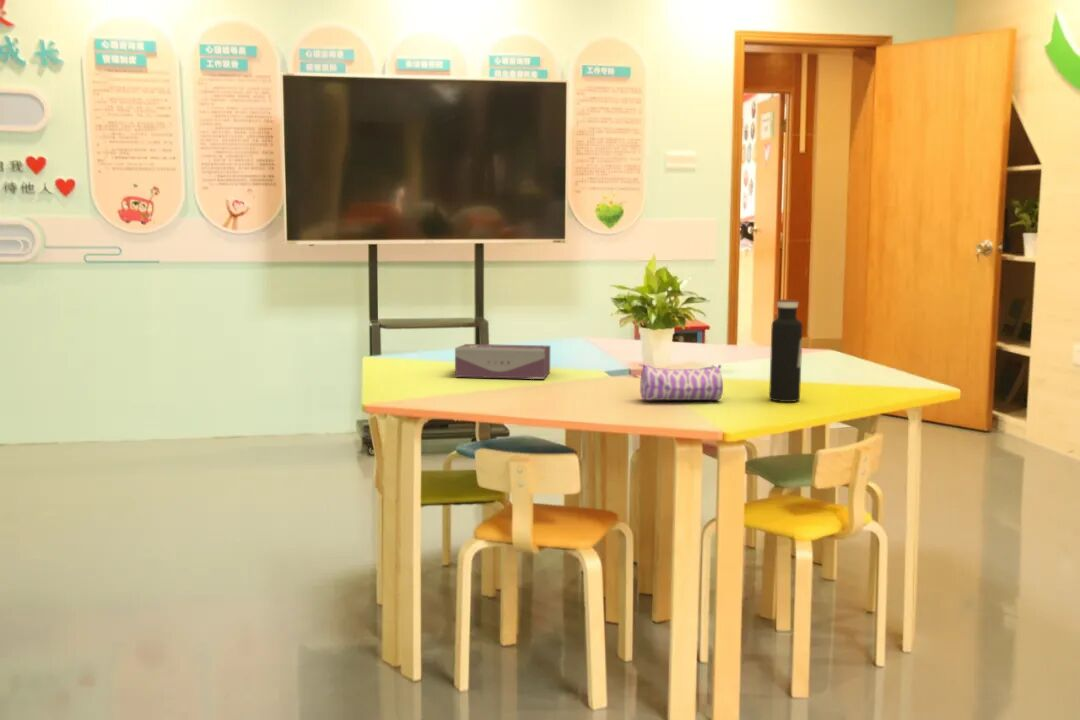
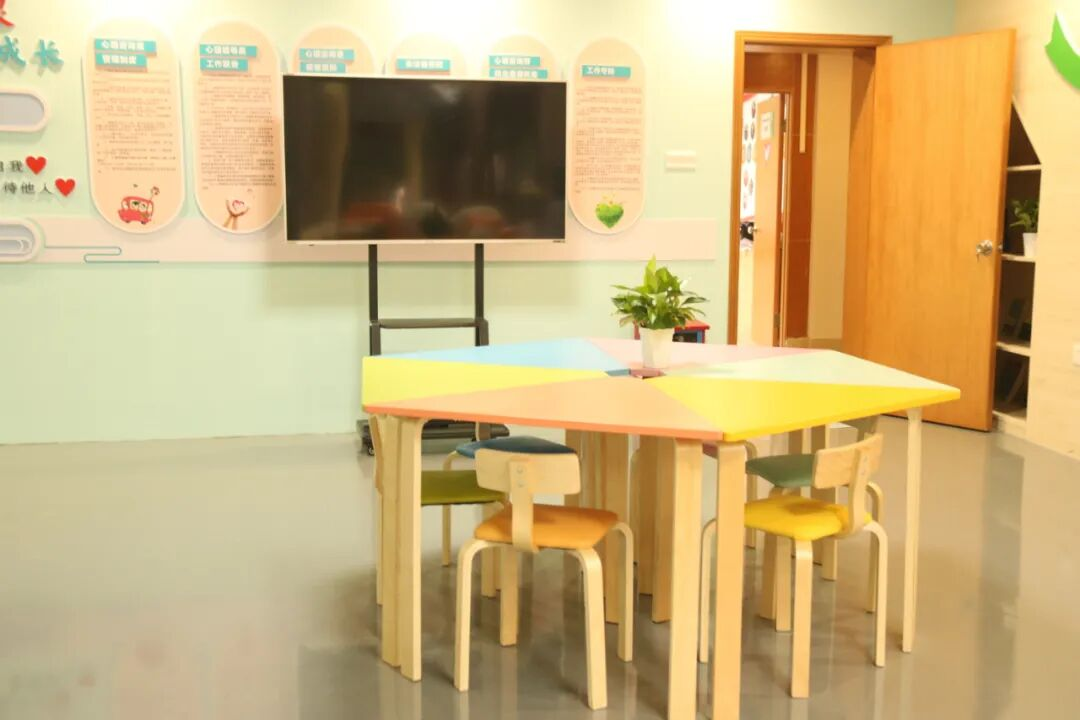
- pencil case (681, 382)
- tissue box (503, 360)
- water bottle (786, 350)
